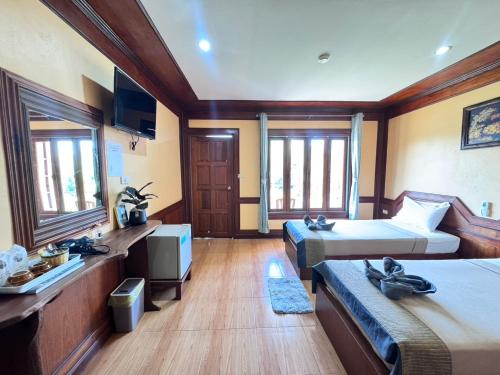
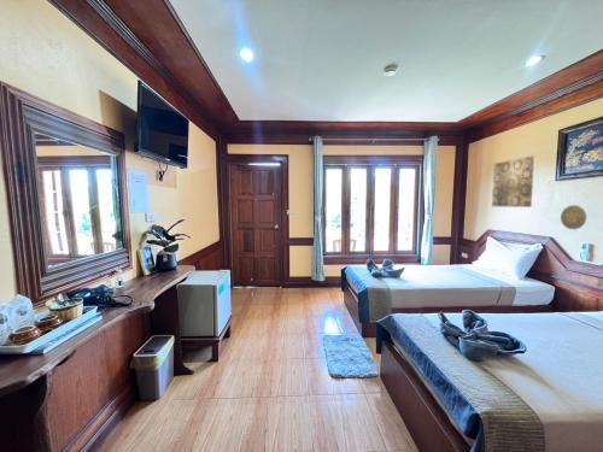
+ decorative plate (572, 217)
+ wall art (510, 183)
